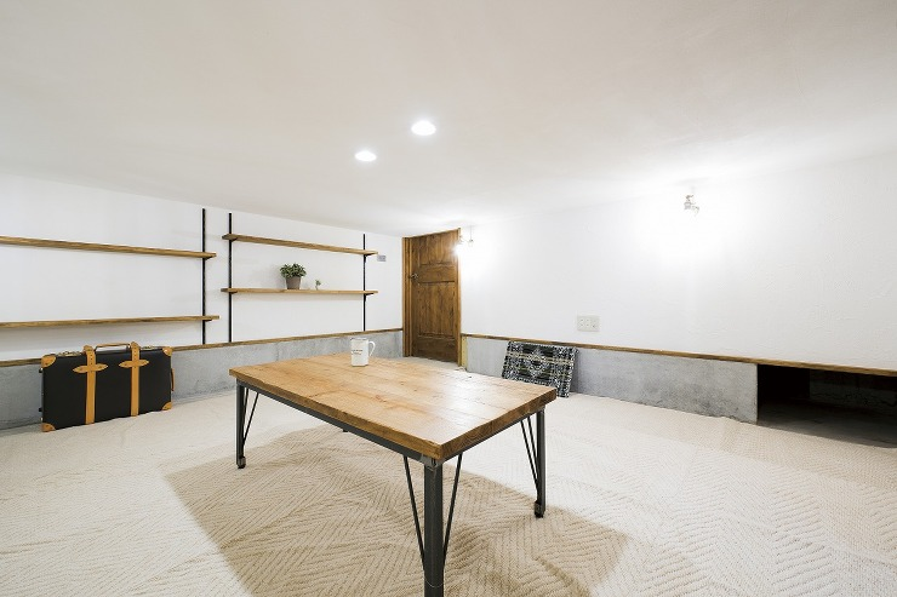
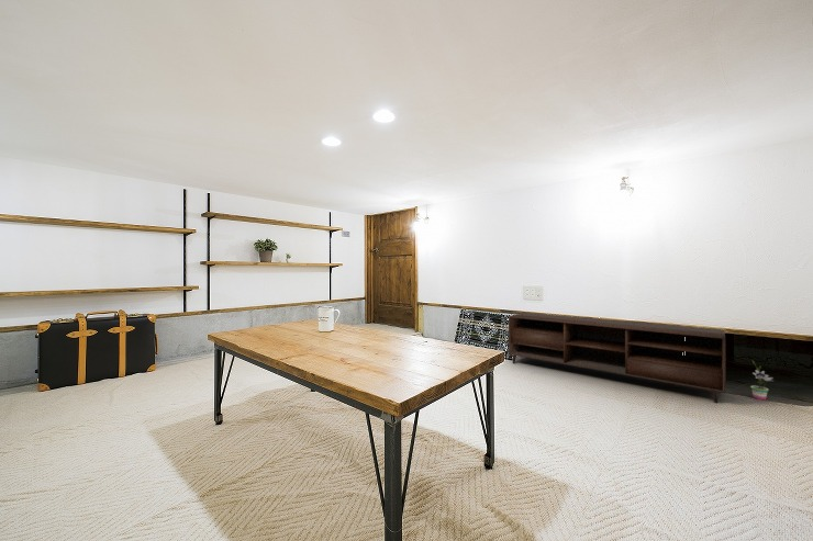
+ media console (602, 348)
+ potted plant (762, 381)
